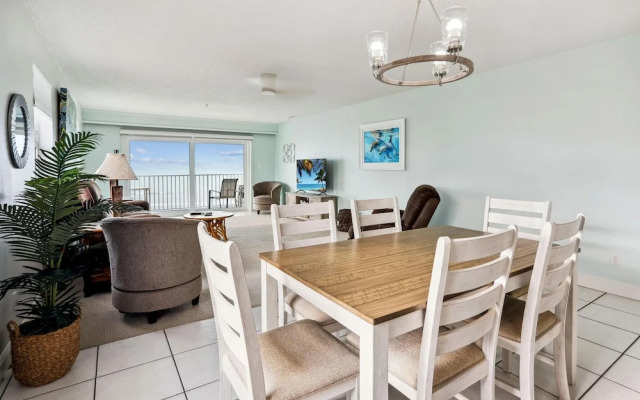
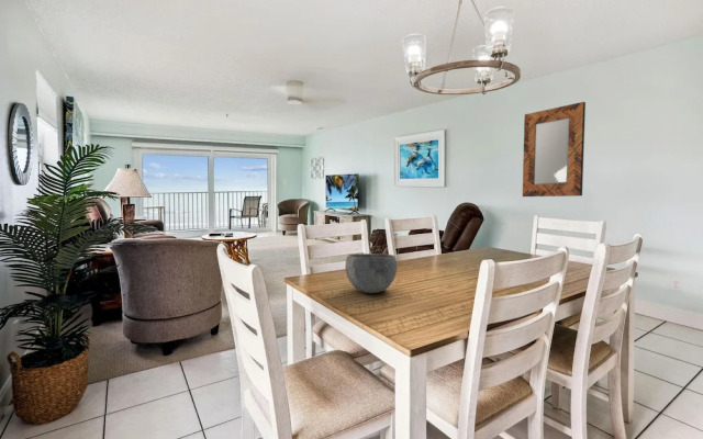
+ home mirror (551, 153)
+ bowl (370, 272)
